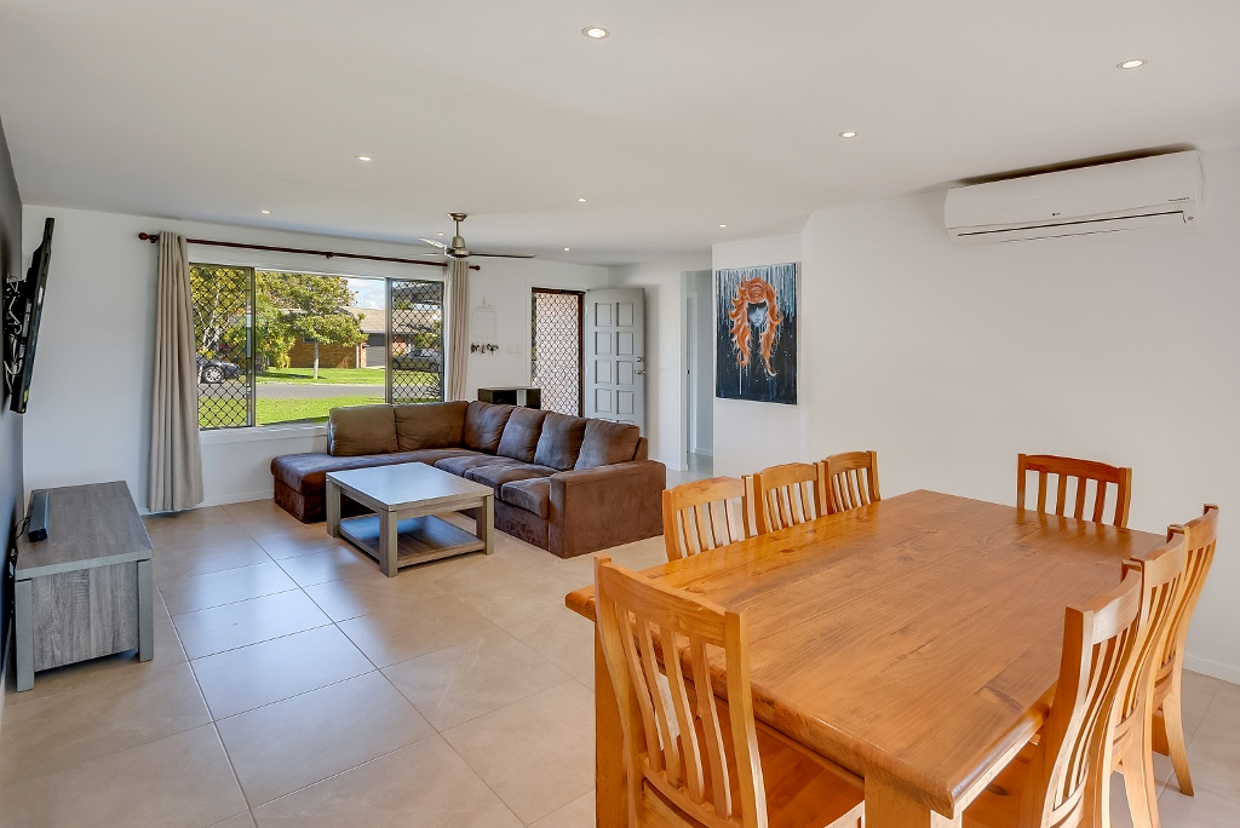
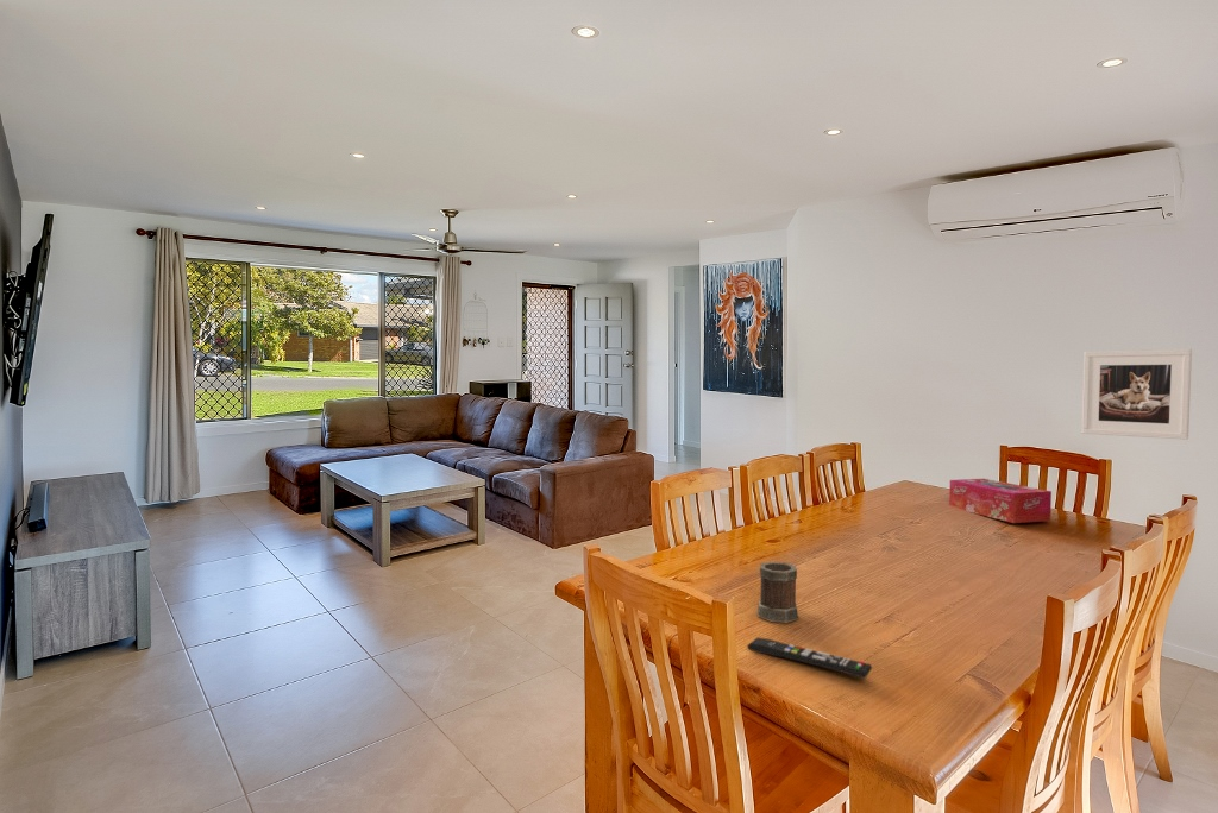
+ tissue box (997, 499)
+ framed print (1134, 393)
+ mug (779, 588)
+ remote control (806, 656)
